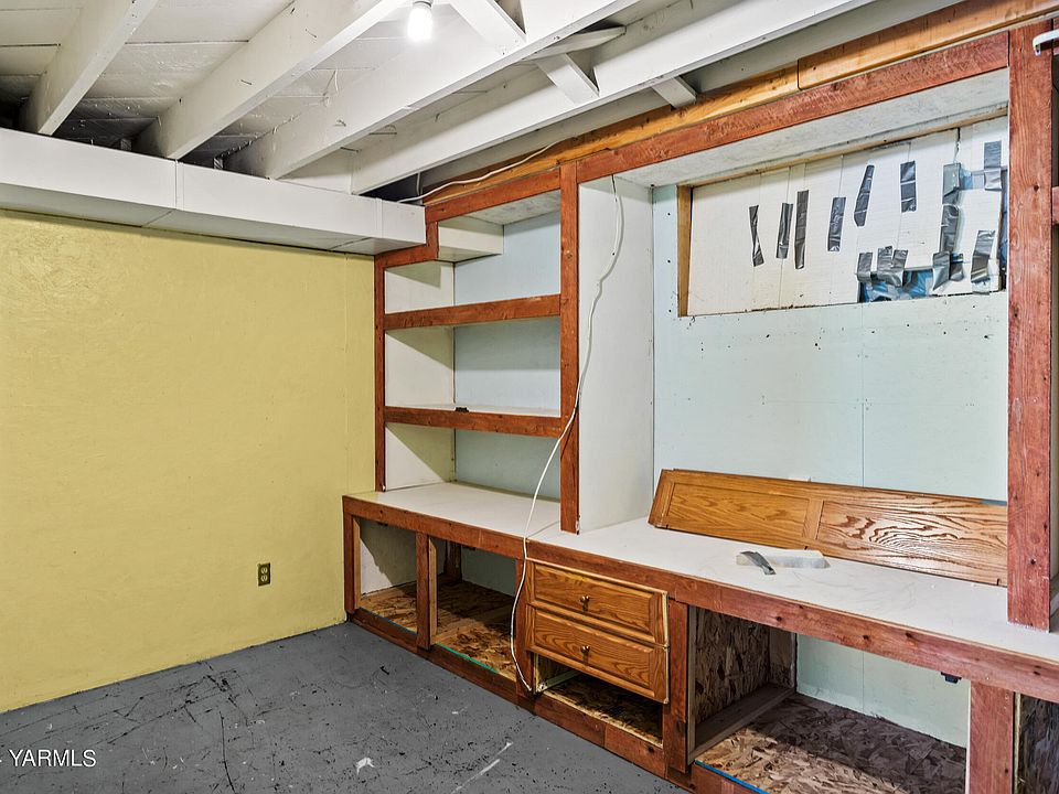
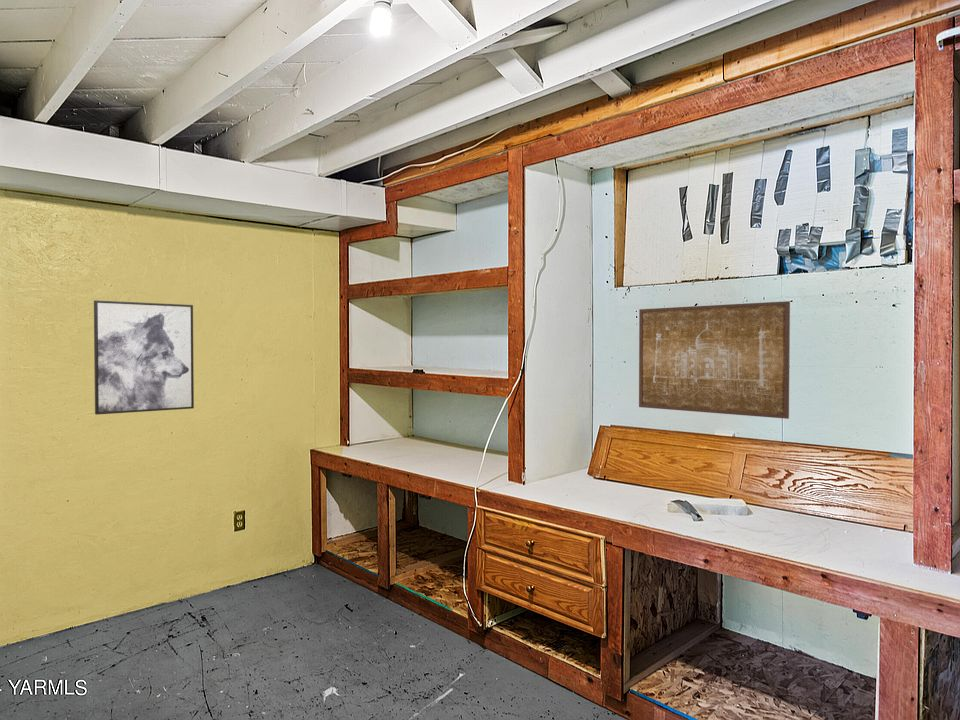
+ wall art (146, 357)
+ wall art (707, 359)
